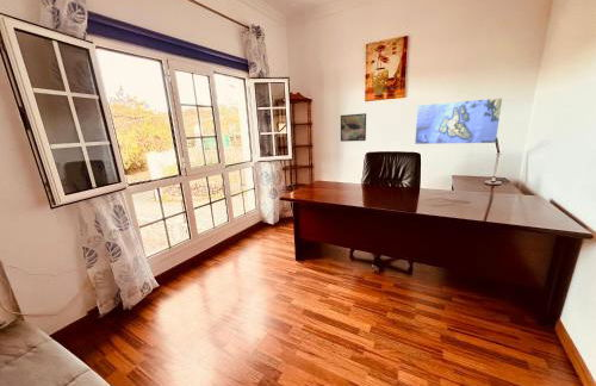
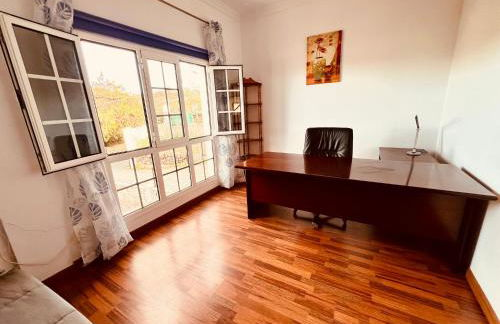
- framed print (353, 127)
- map (454, 123)
